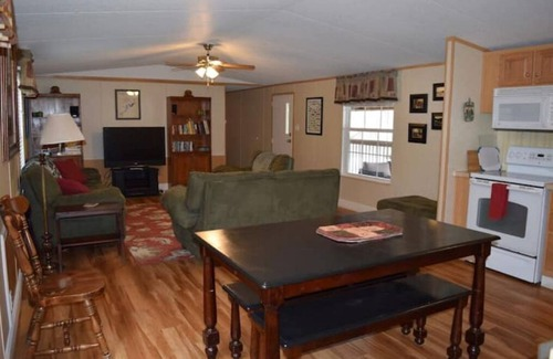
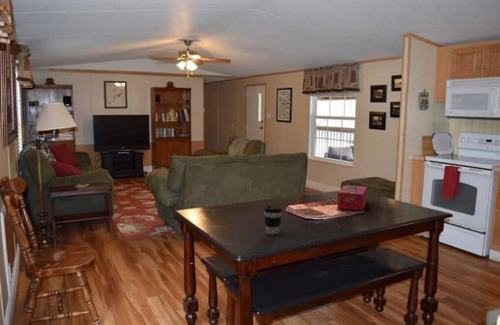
+ tissue box (352, 197)
+ coffee cup (272, 220)
